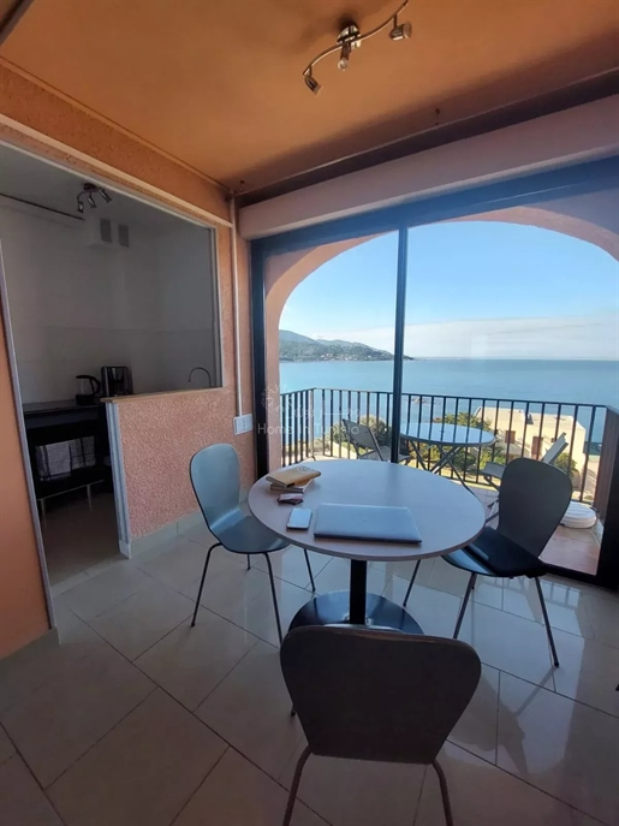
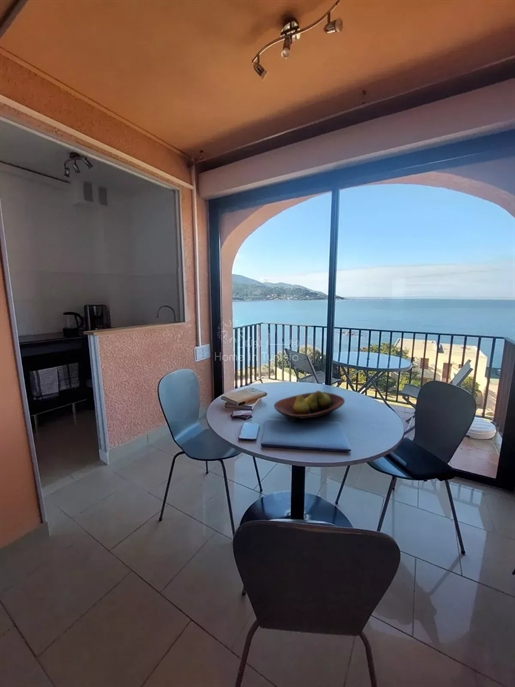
+ fruit bowl (309, 403)
